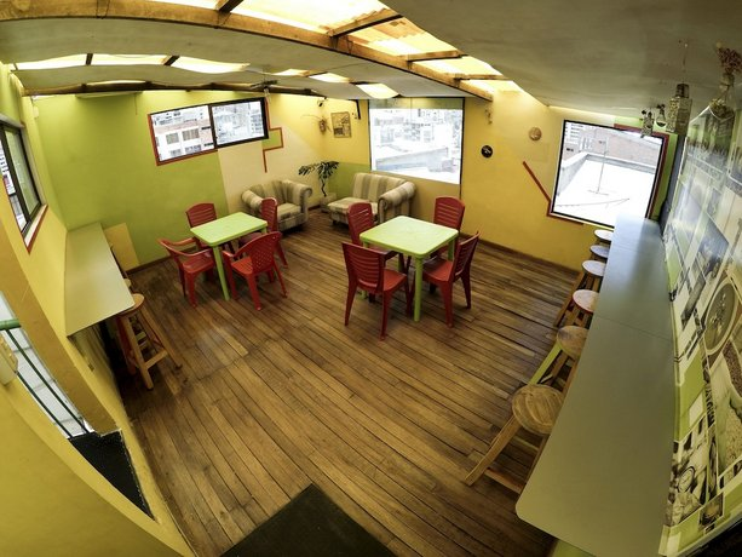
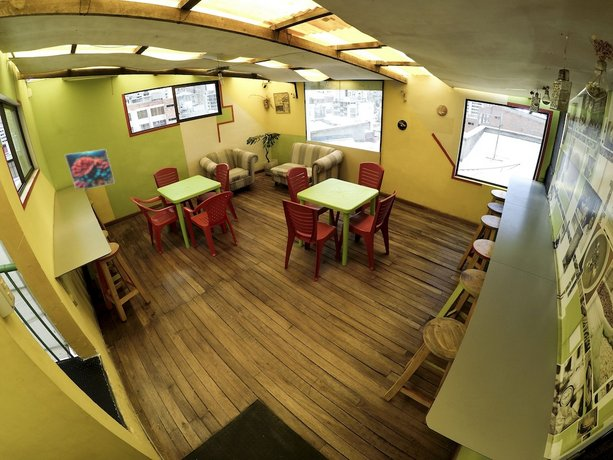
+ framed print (91, 169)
